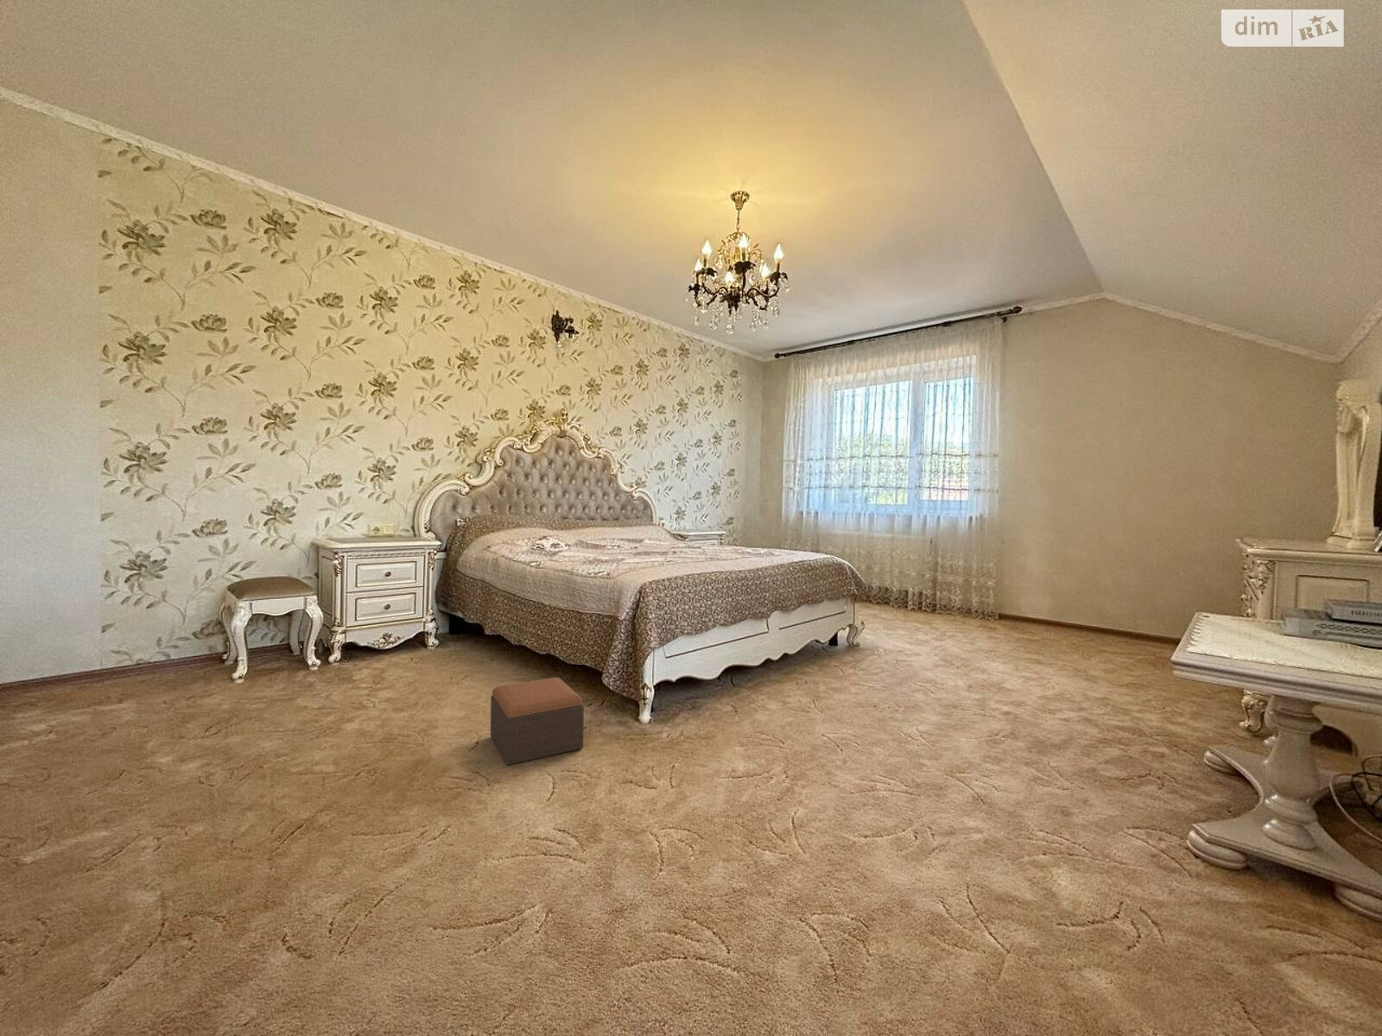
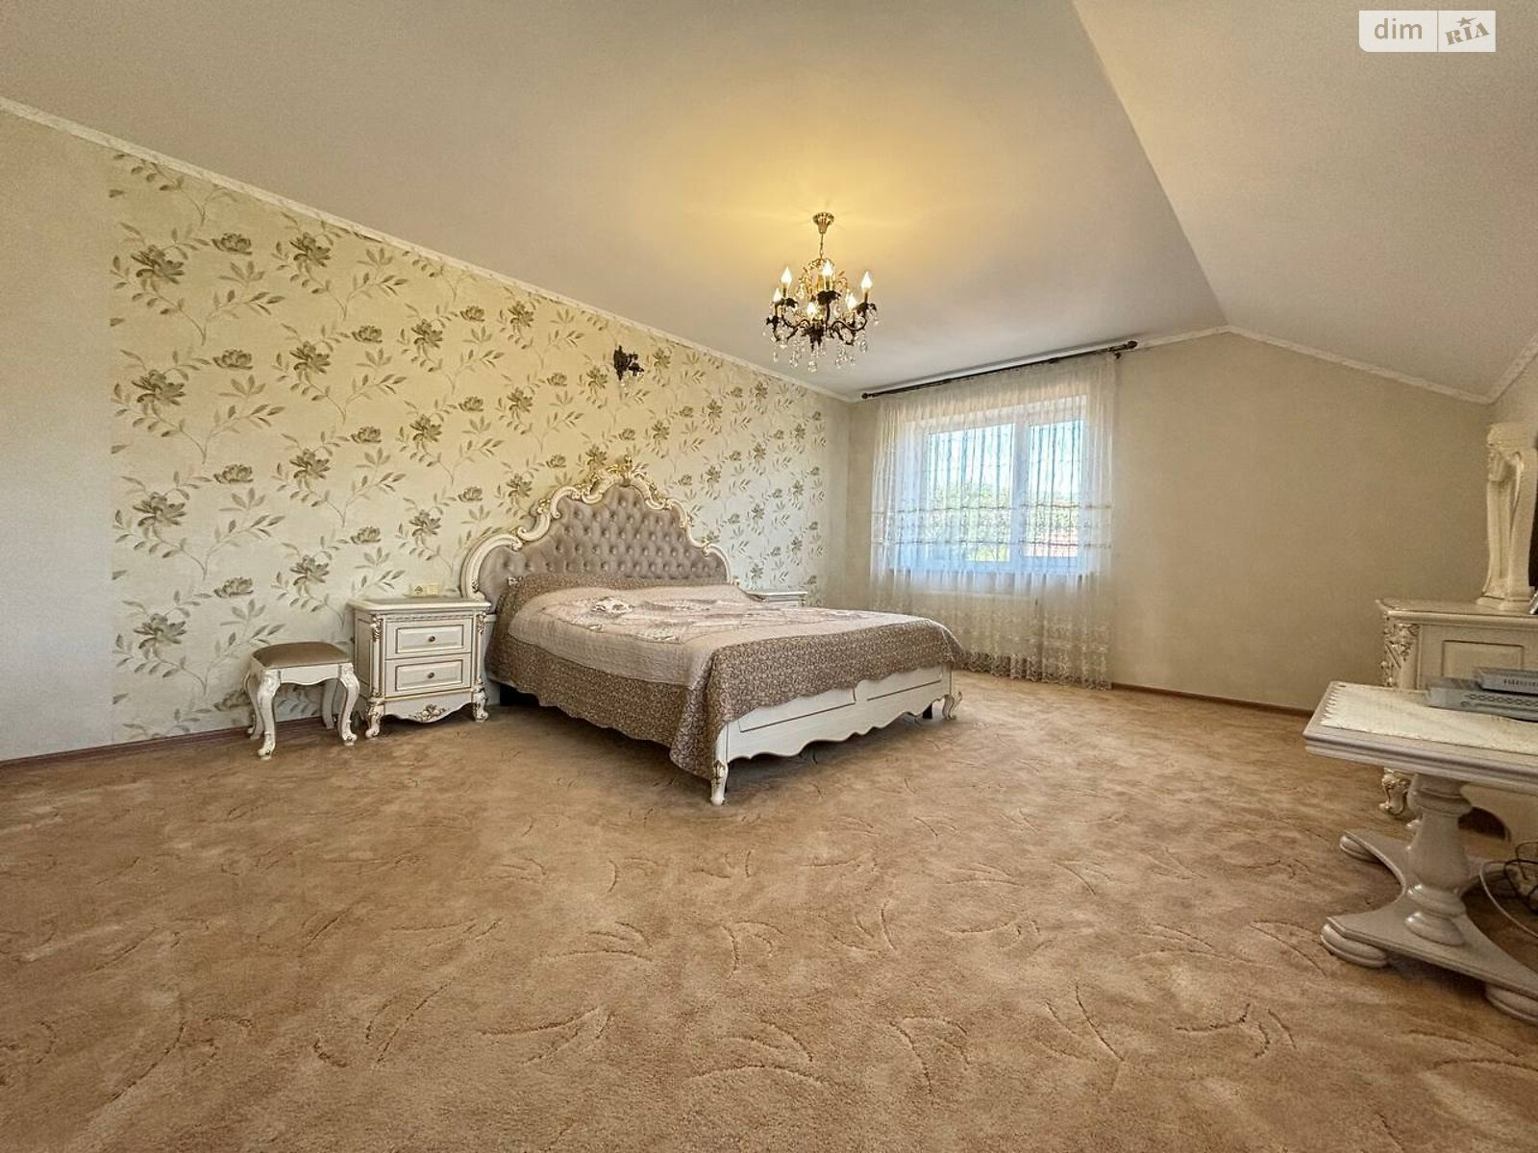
- footstool (535, 716)
